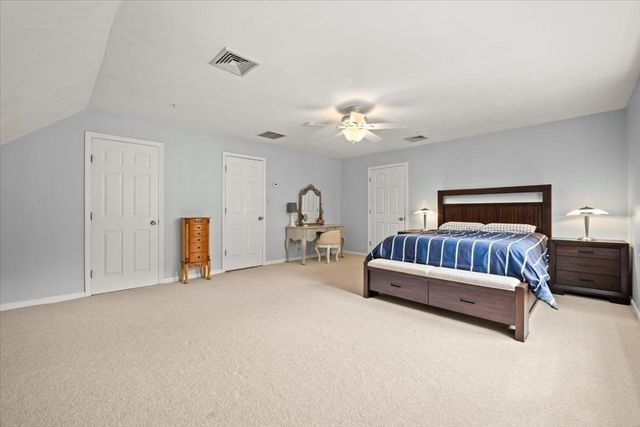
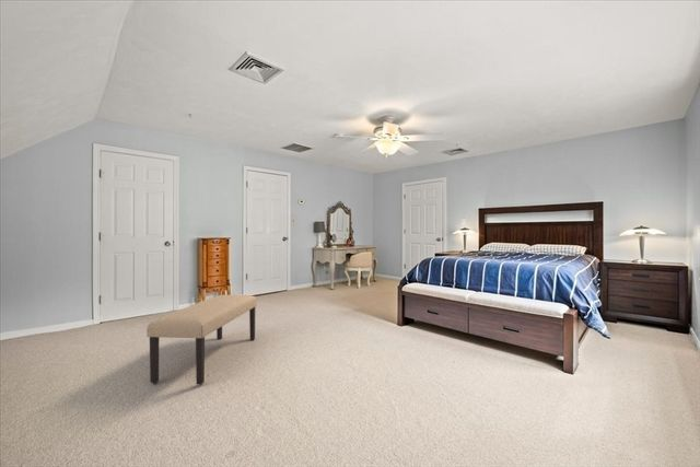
+ bench (211, 330)
